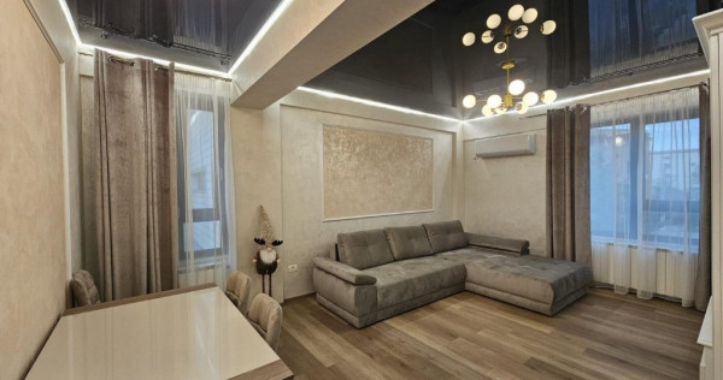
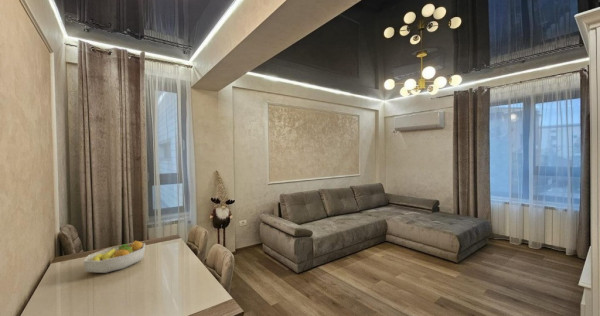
+ fruit bowl (117, 255)
